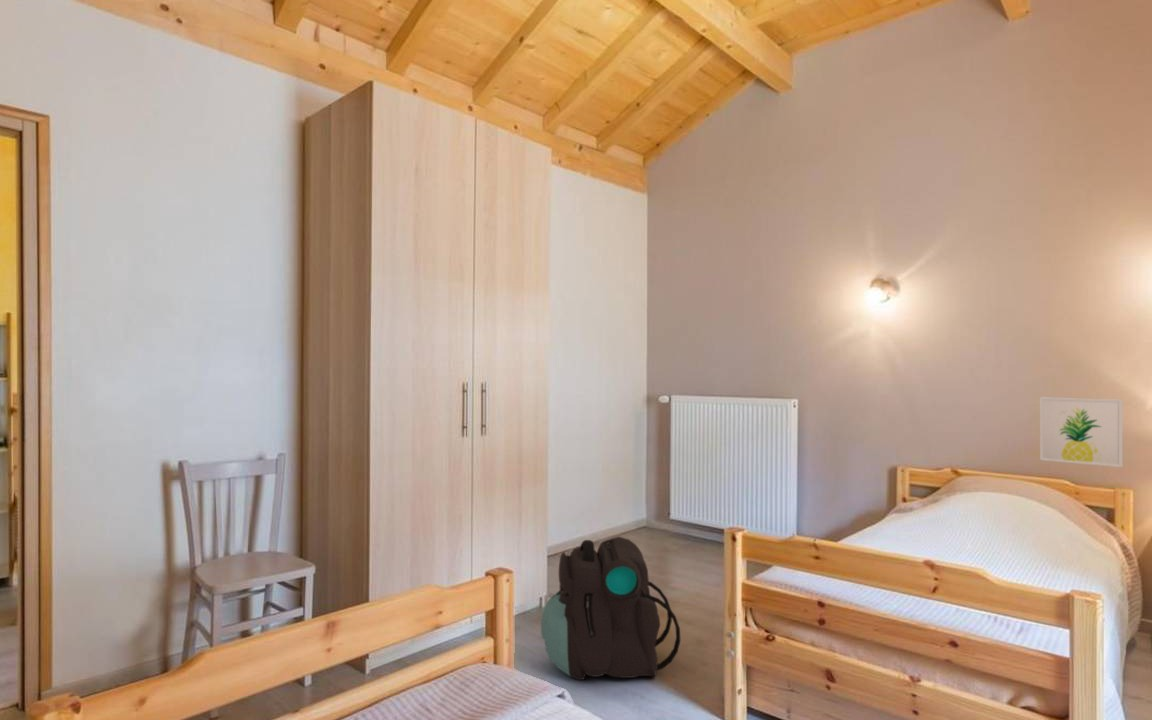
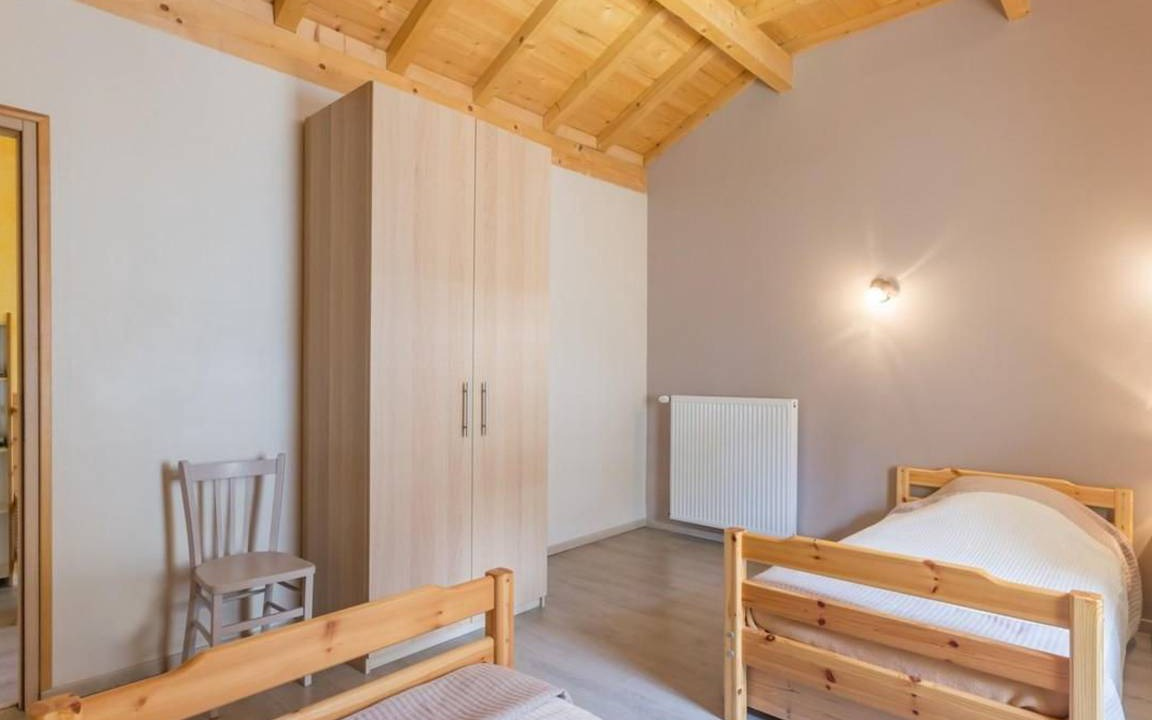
- wall art (1079, 430)
- backpack (608, 602)
